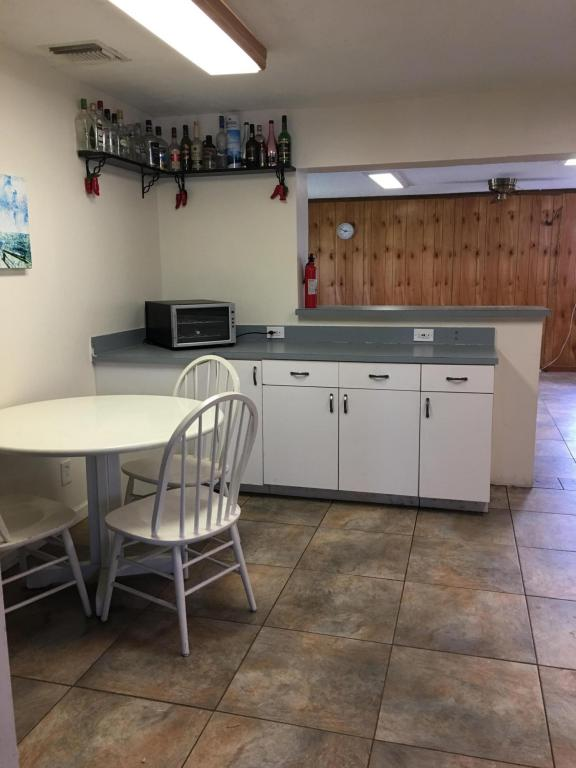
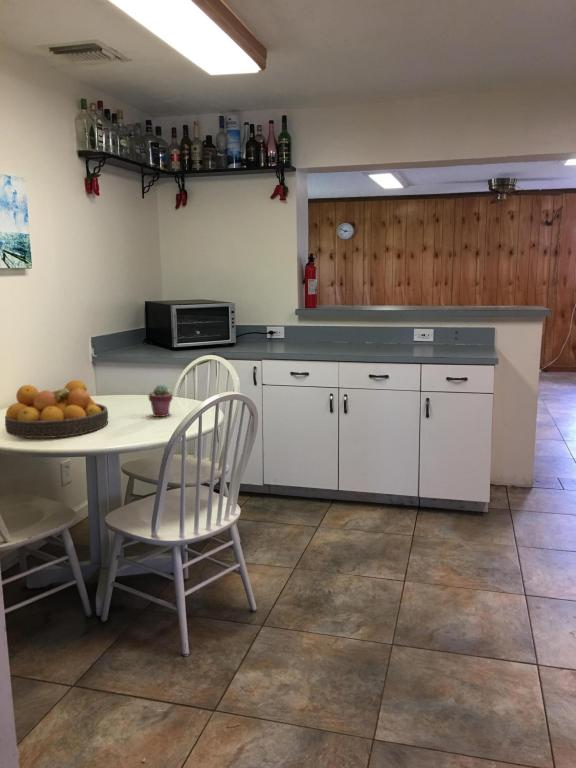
+ potted succulent (160, 399)
+ fruit bowl (56, 405)
